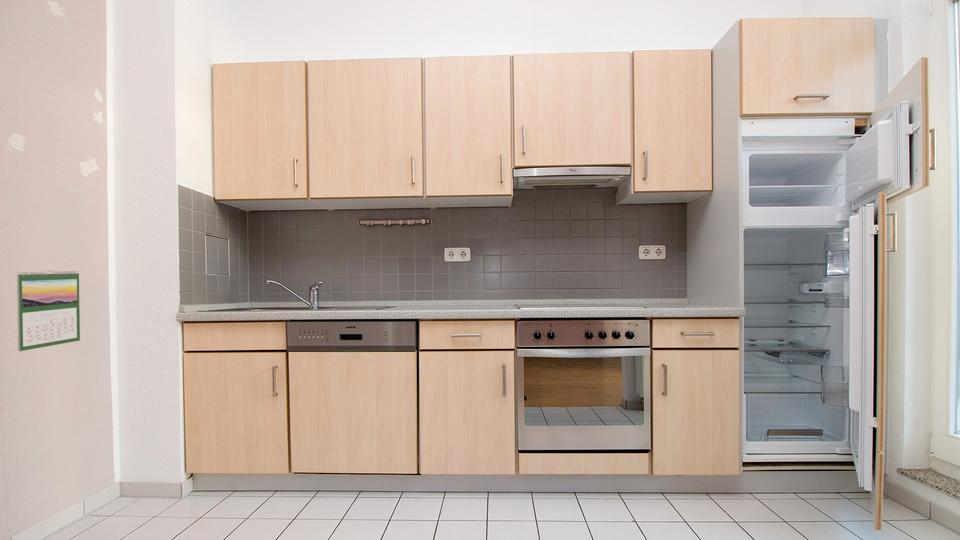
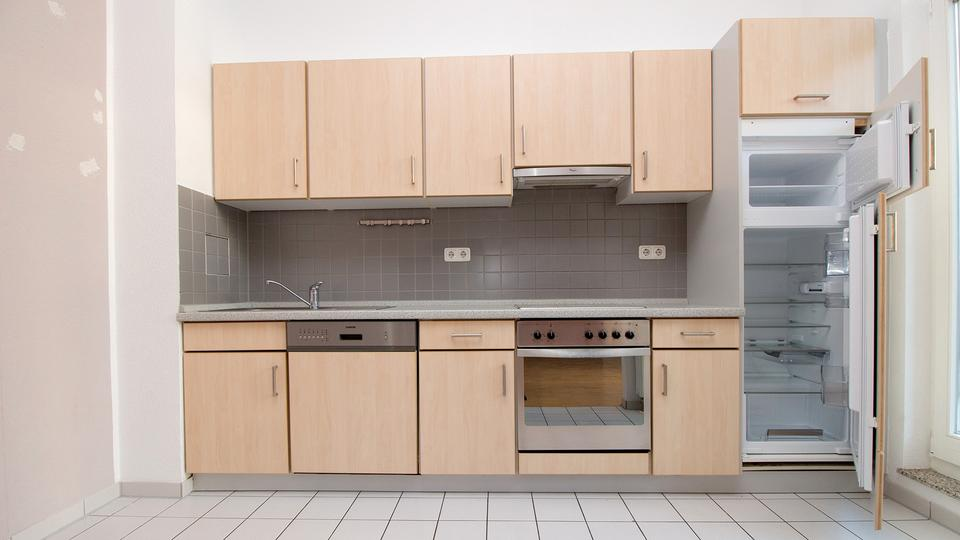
- calendar (50, 307)
